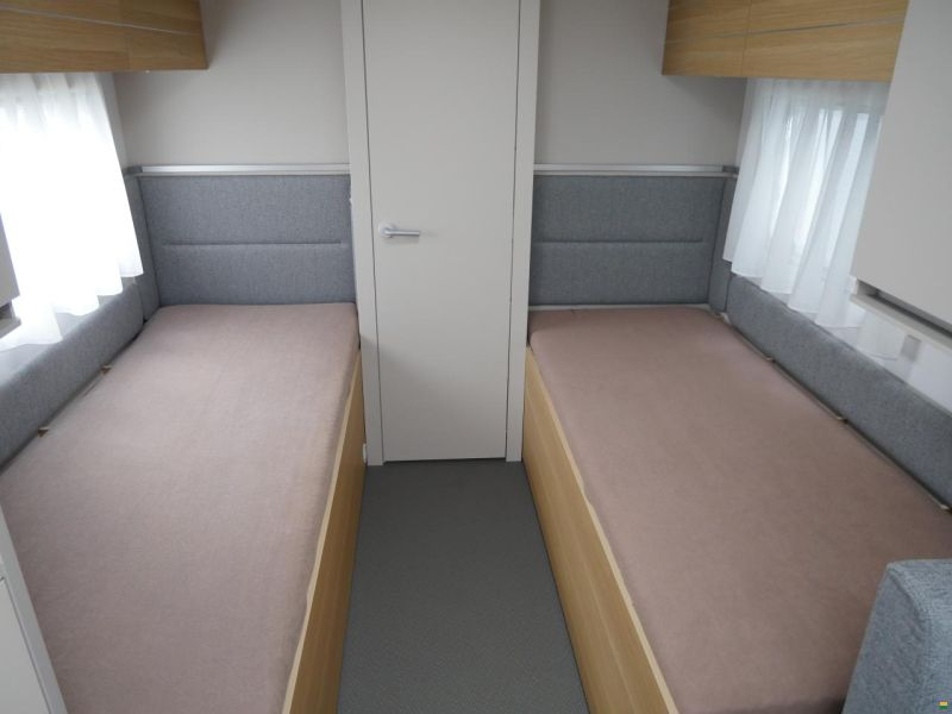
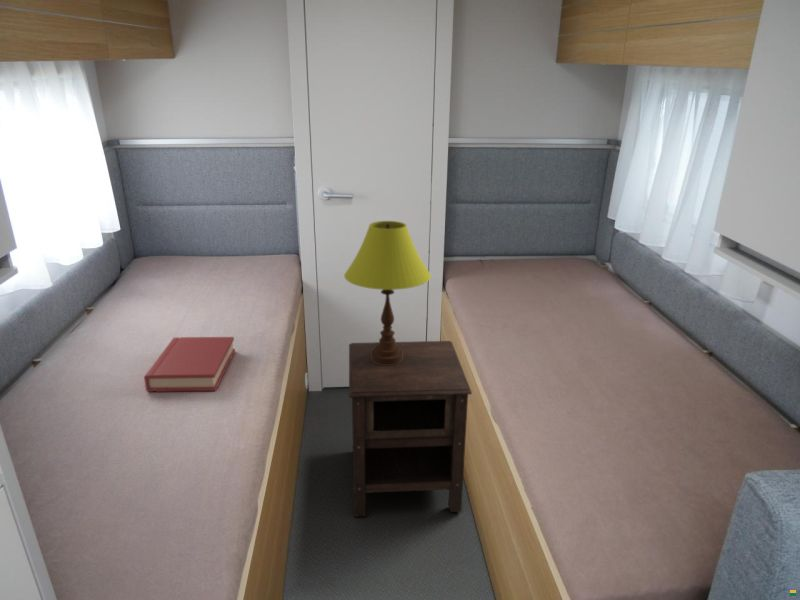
+ nightstand (404, 424)
+ table lamp (387, 293)
+ hardback book (192, 362)
